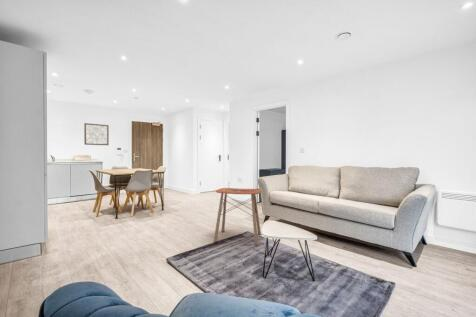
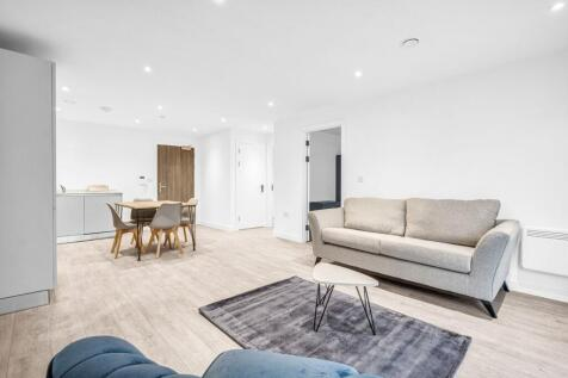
- side table (241, 209)
- wall art (96, 135)
